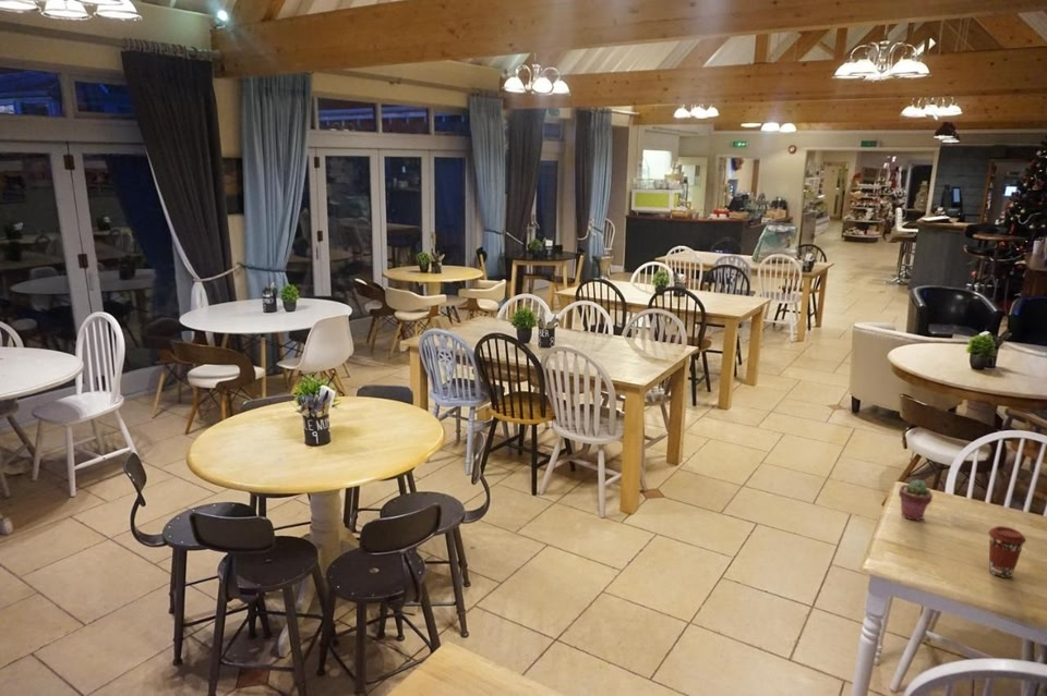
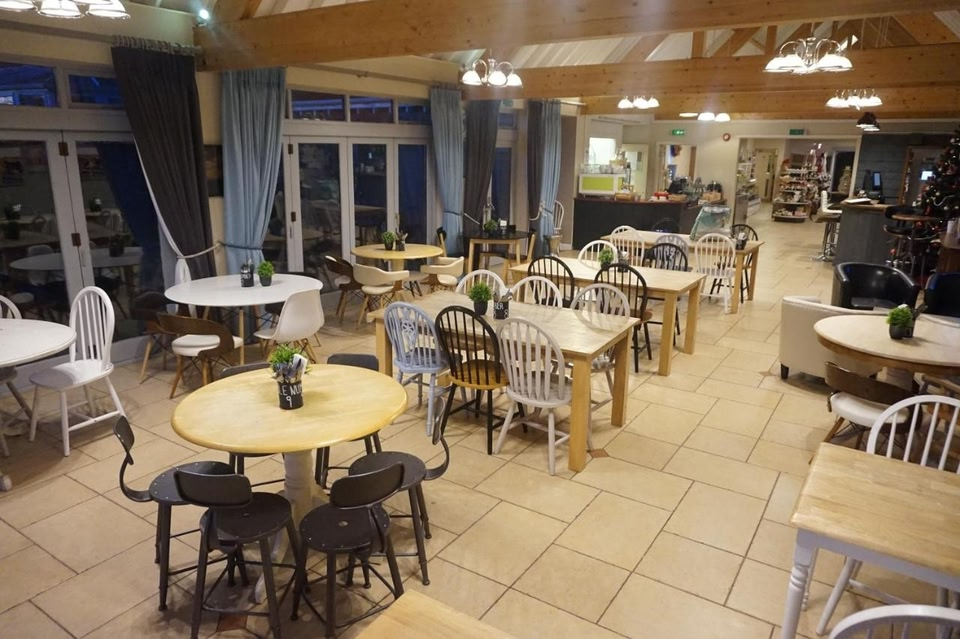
- potted succulent (914, 498)
- coffee cup (1003, 552)
